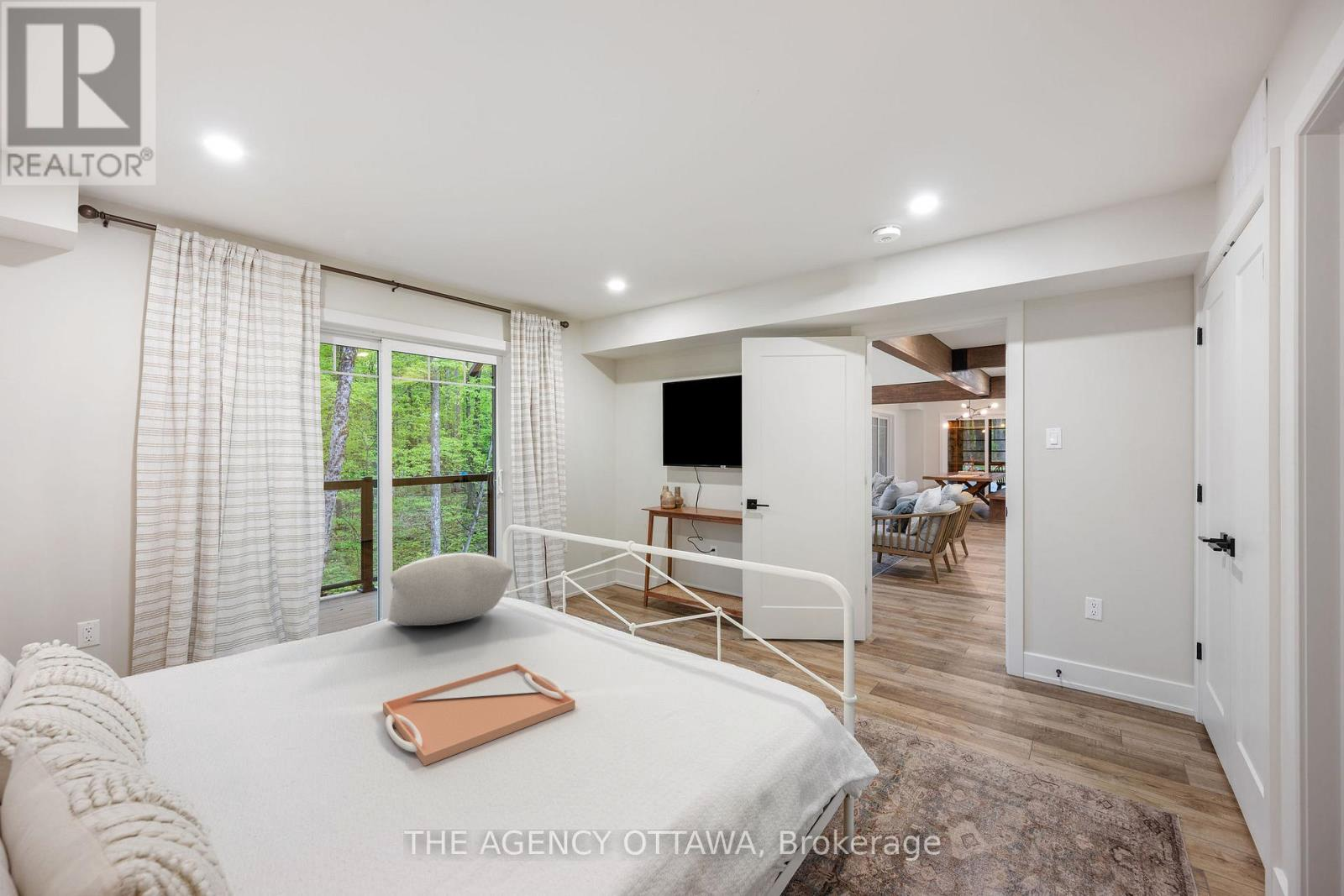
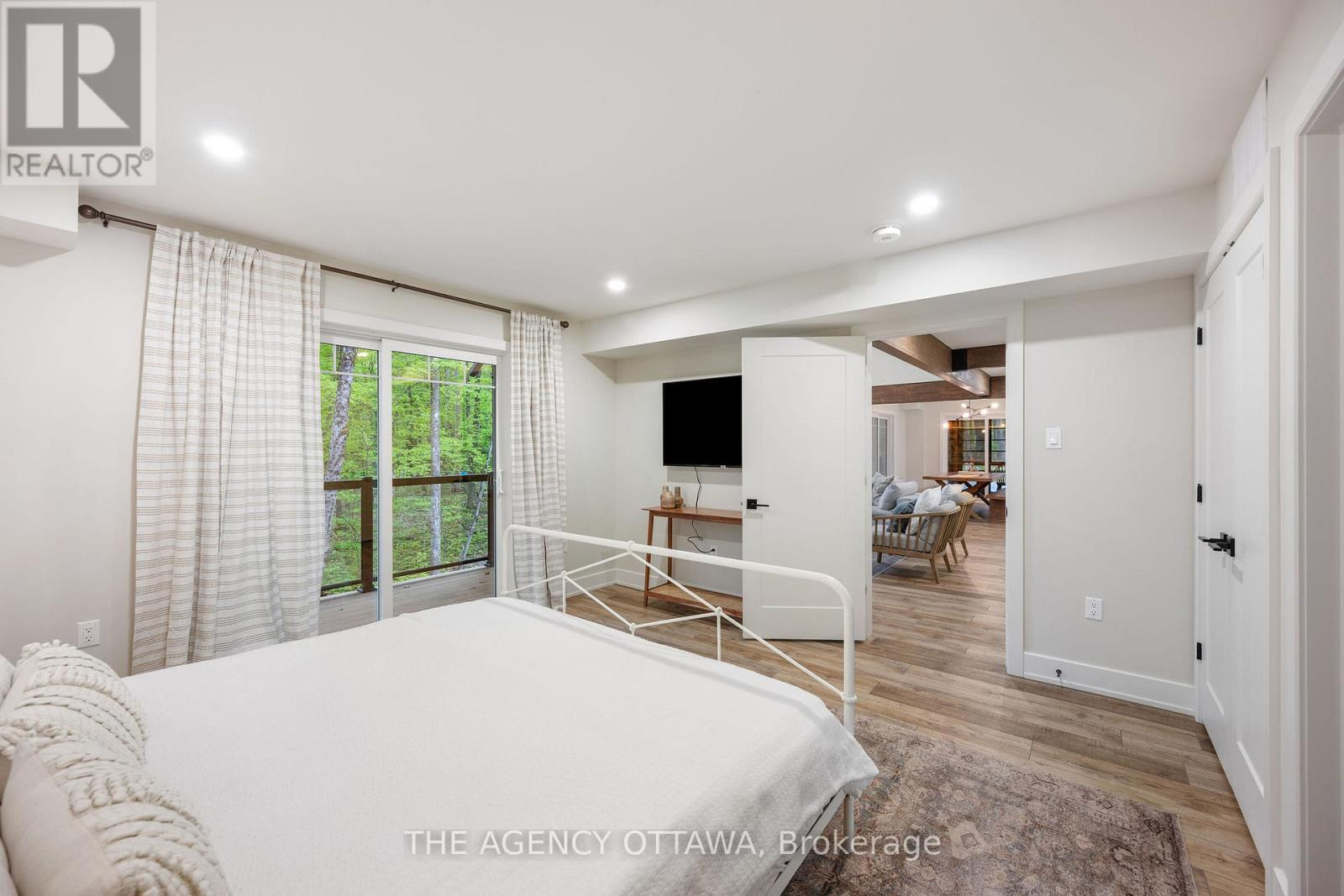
- serving tray (479, 705)
- pillow (449, 588)
